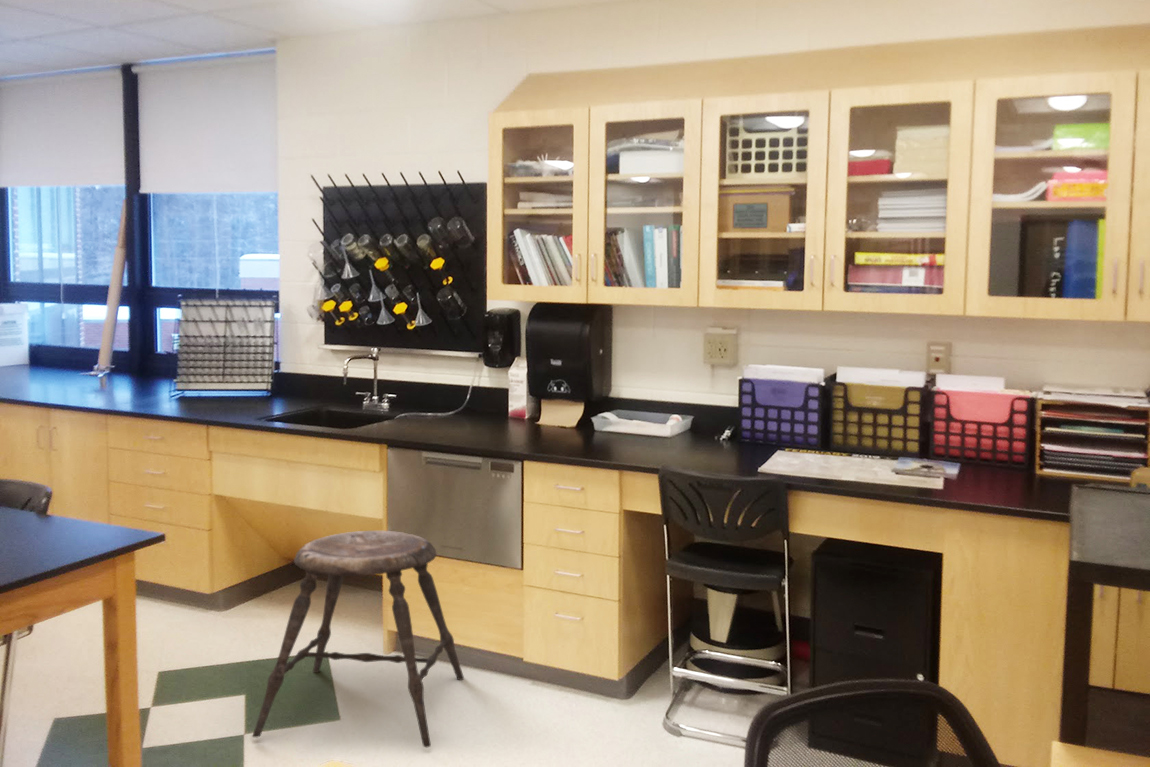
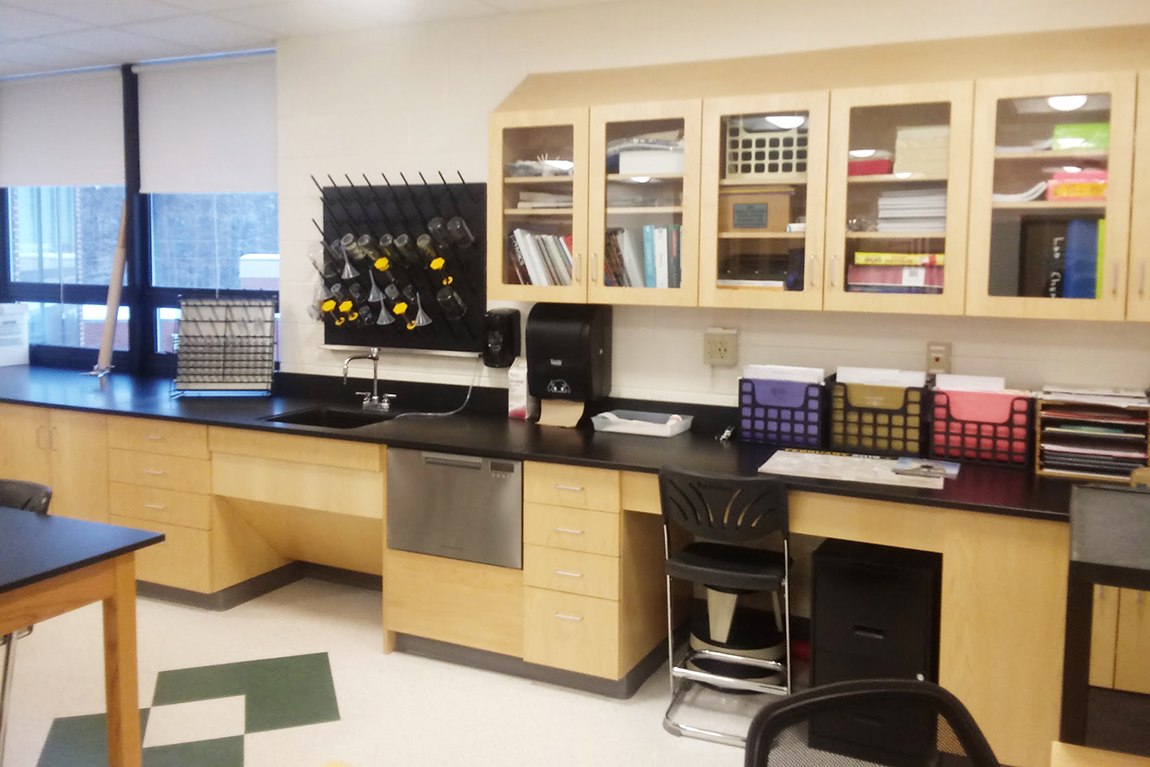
- stool (366, 653)
